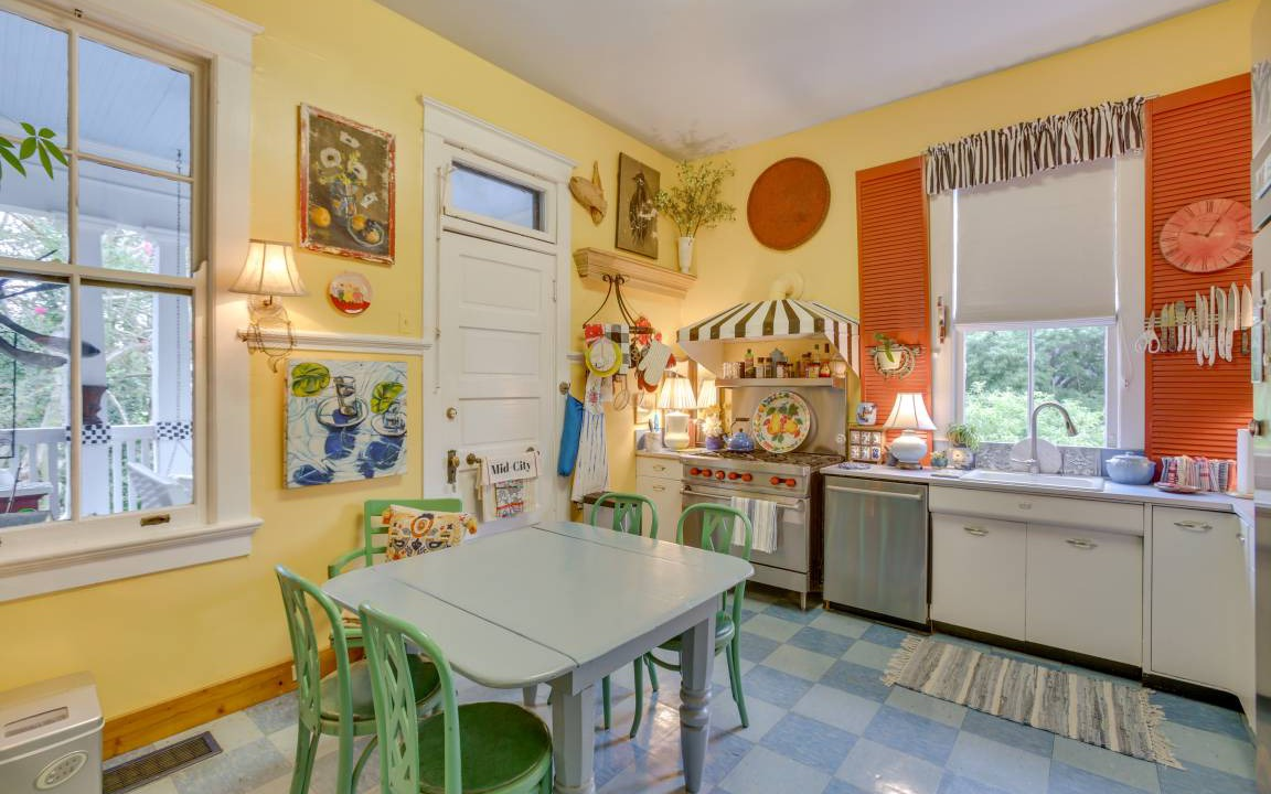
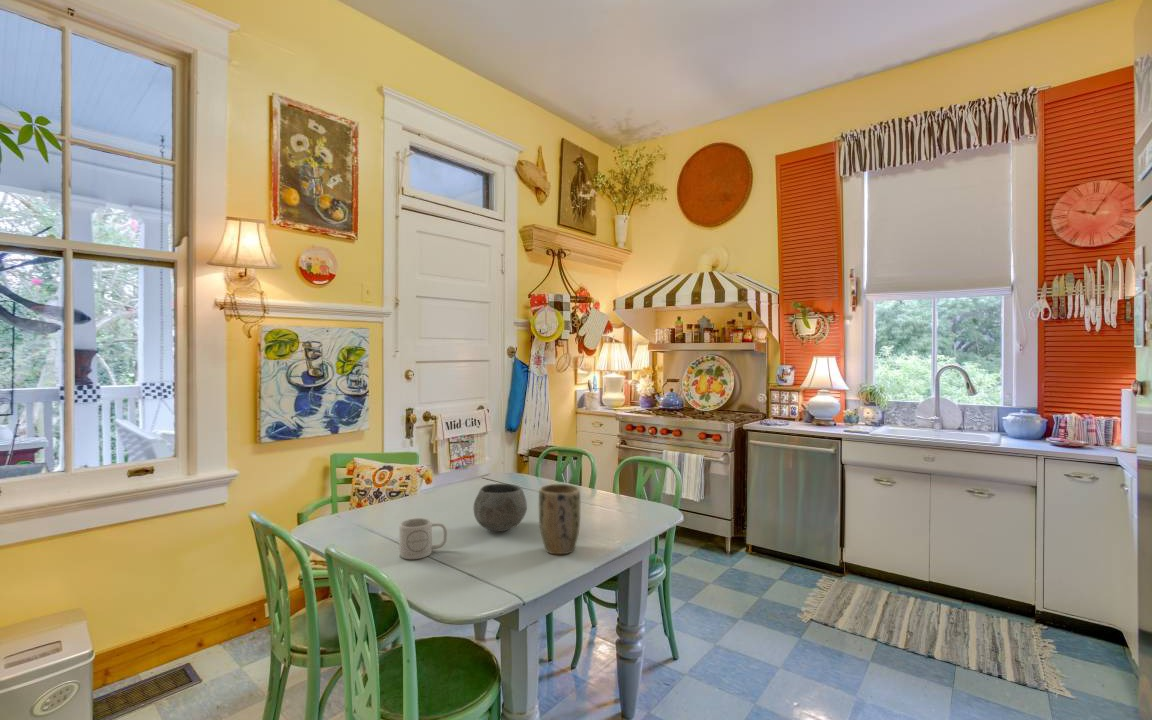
+ plant pot (559, 518)
+ mug (423, 537)
+ bowl (500, 508)
